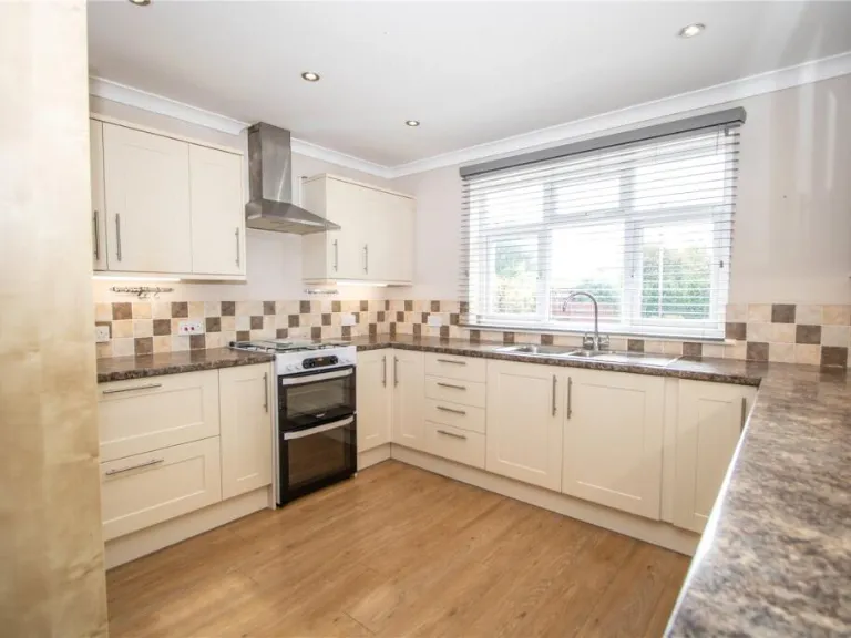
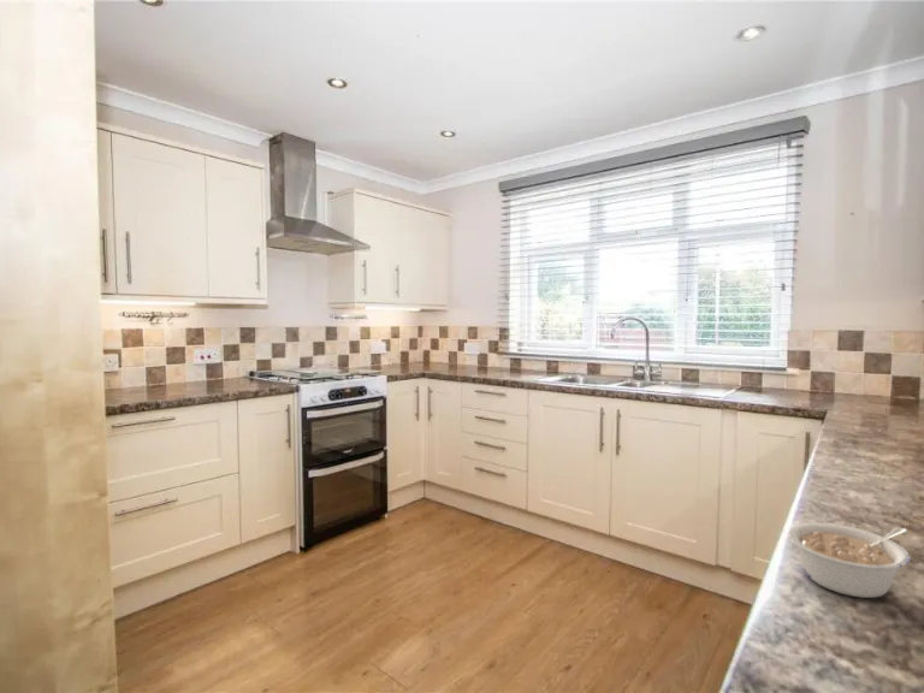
+ legume (846, 556)
